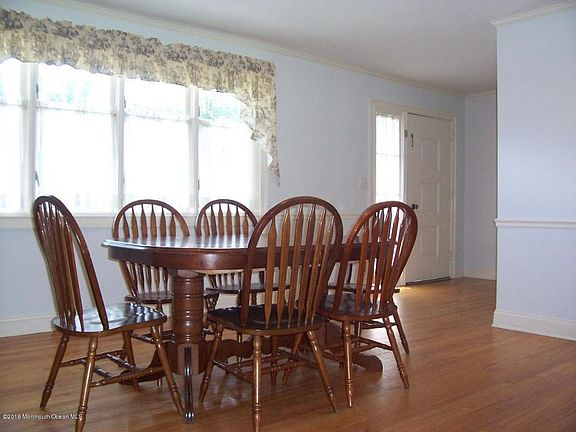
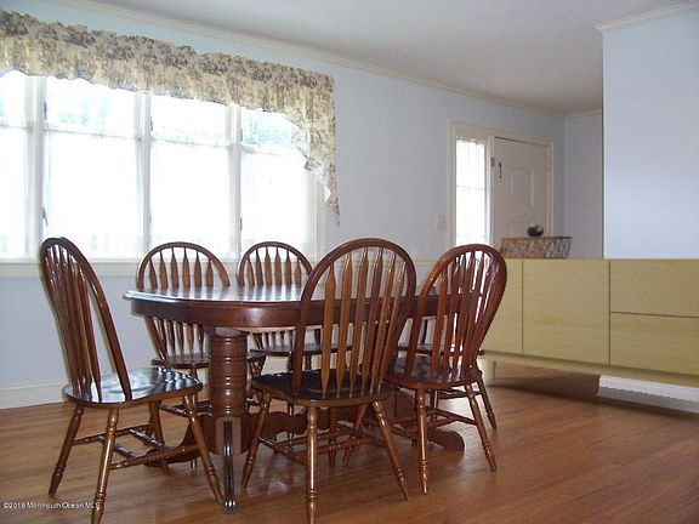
+ sideboard (584, 330)
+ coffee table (535, 241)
